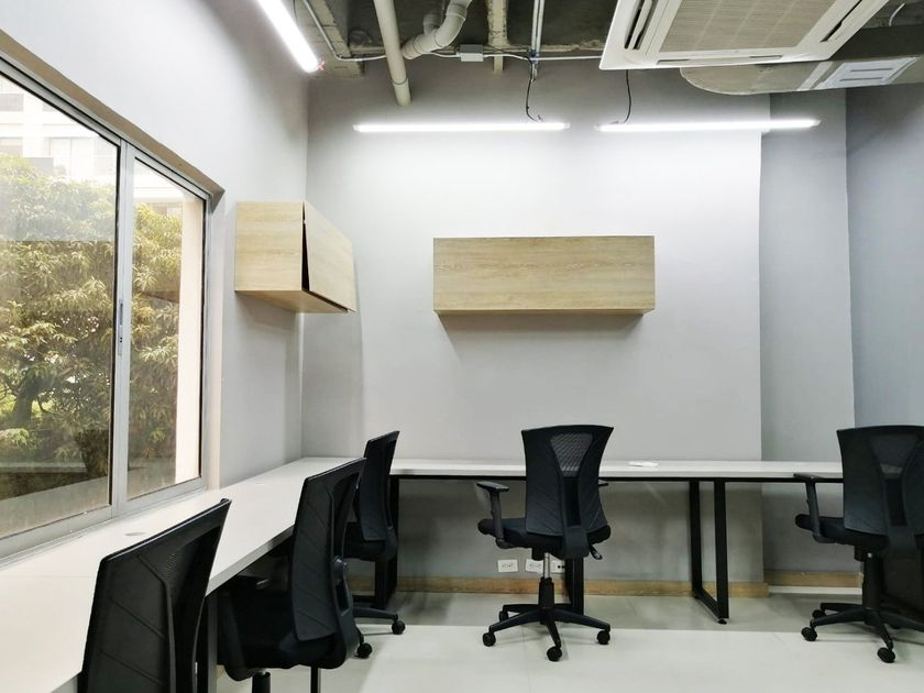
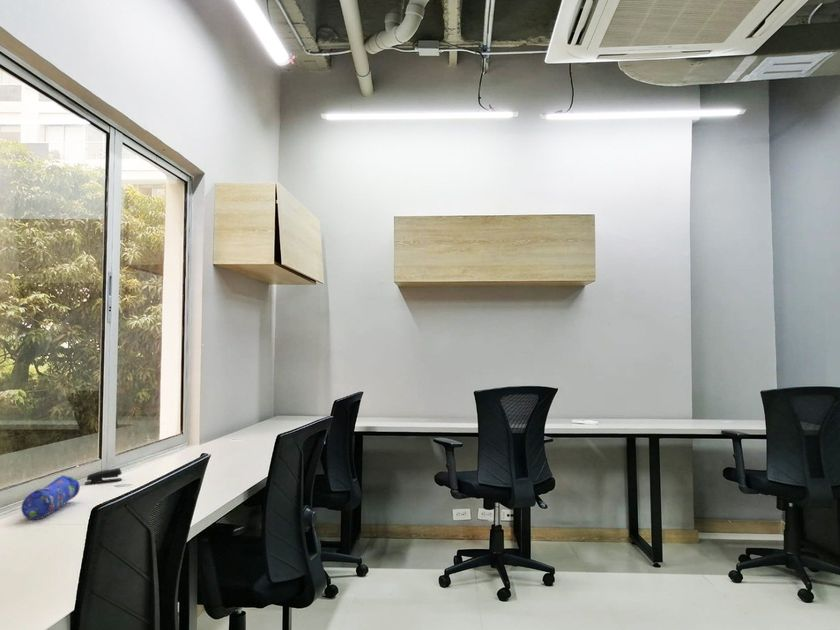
+ pencil case (51, 495)
+ stapler (103, 475)
